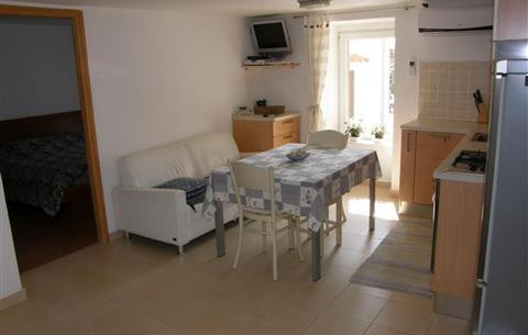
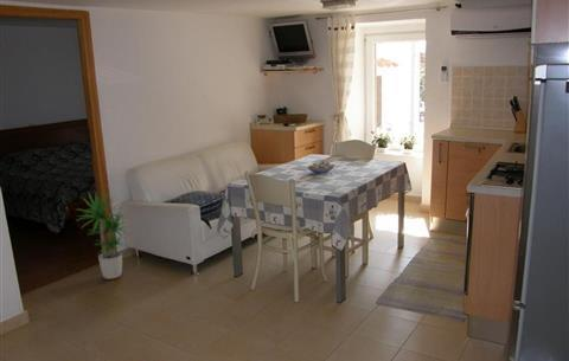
+ potted plant (107, 232)
